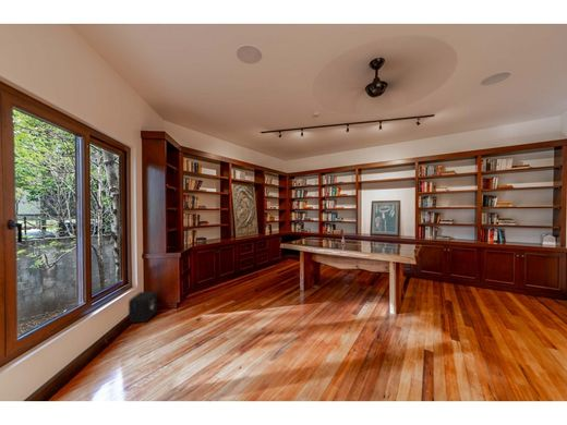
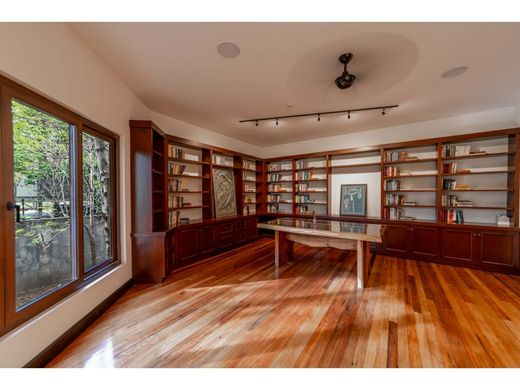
- air purifier (144, 306)
